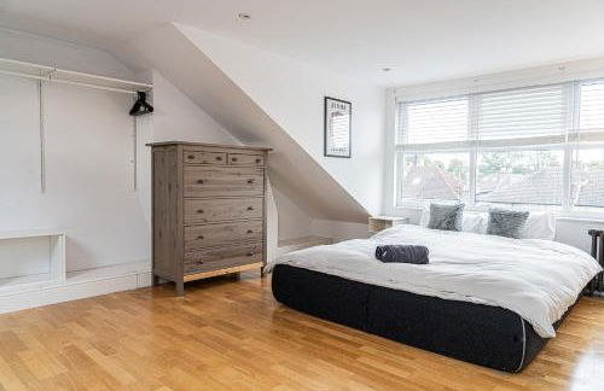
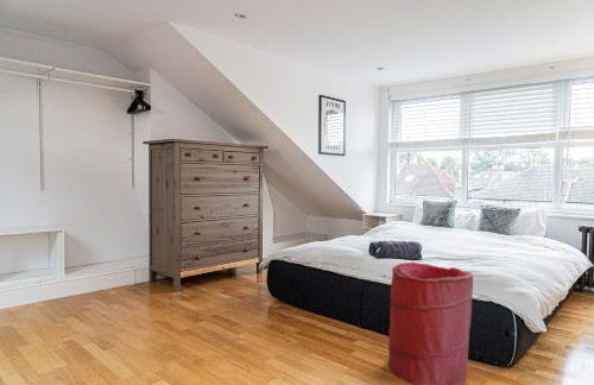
+ laundry hamper (429, 317)
